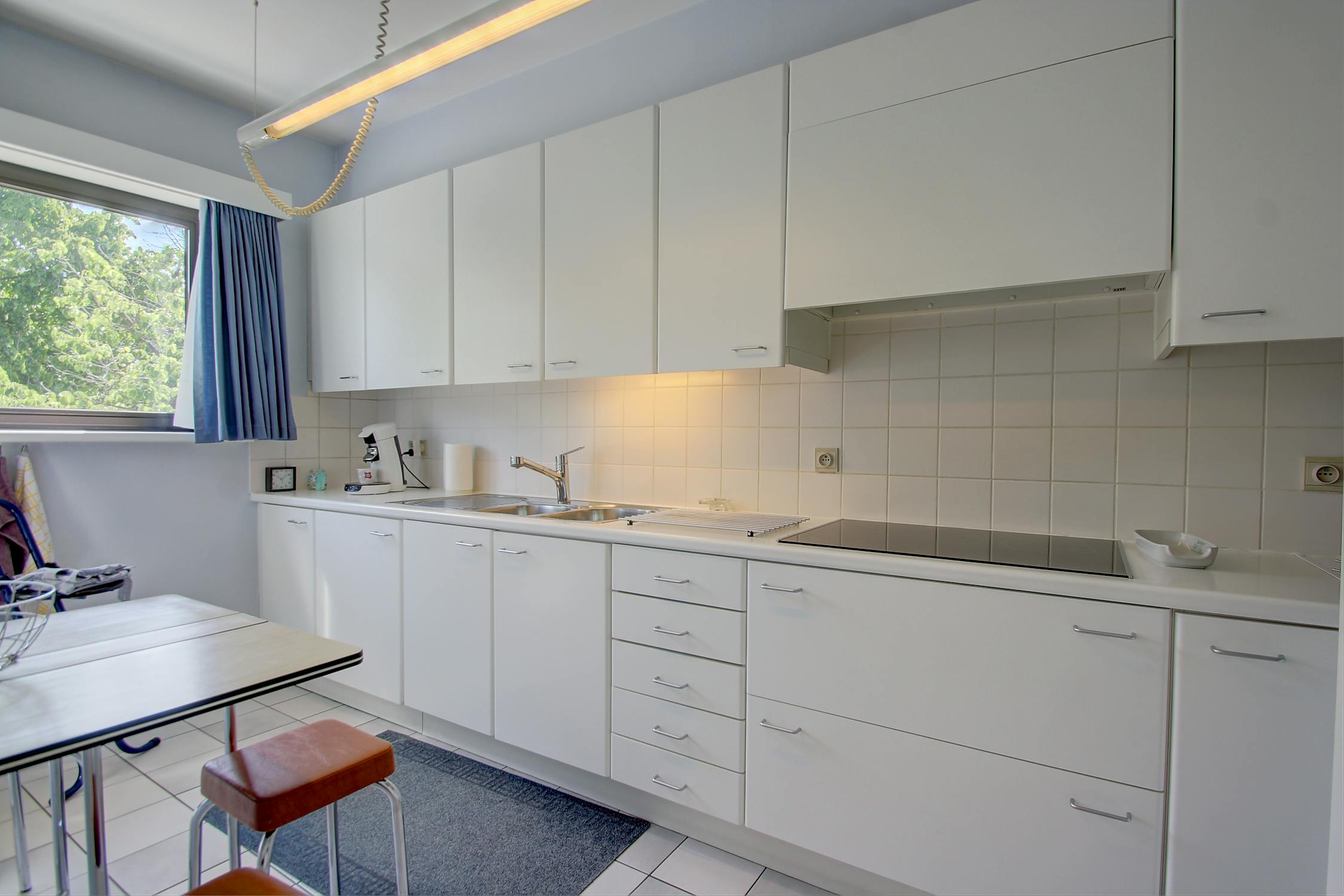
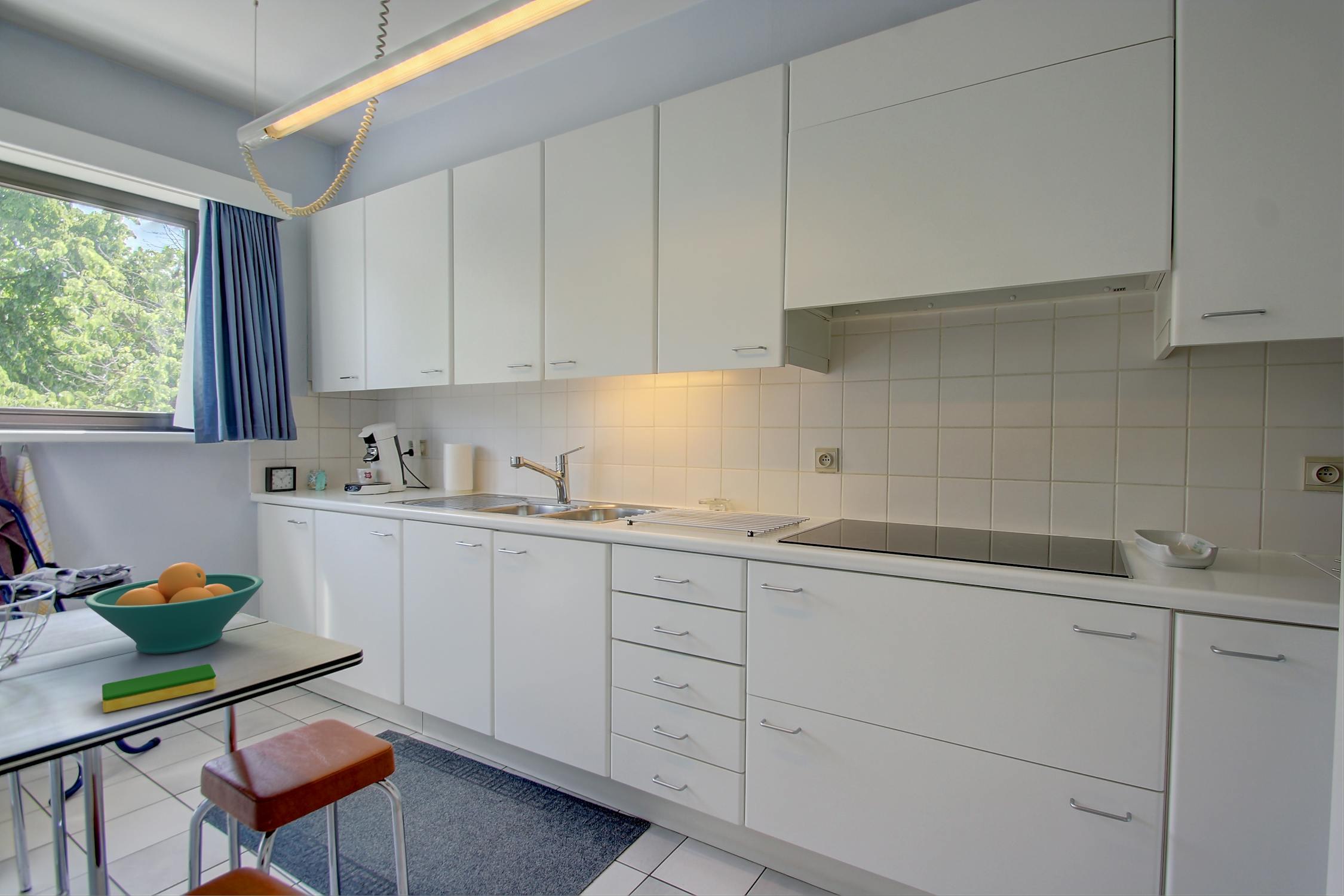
+ fruit bowl (180, 603)
+ dish sponge (160, 686)
